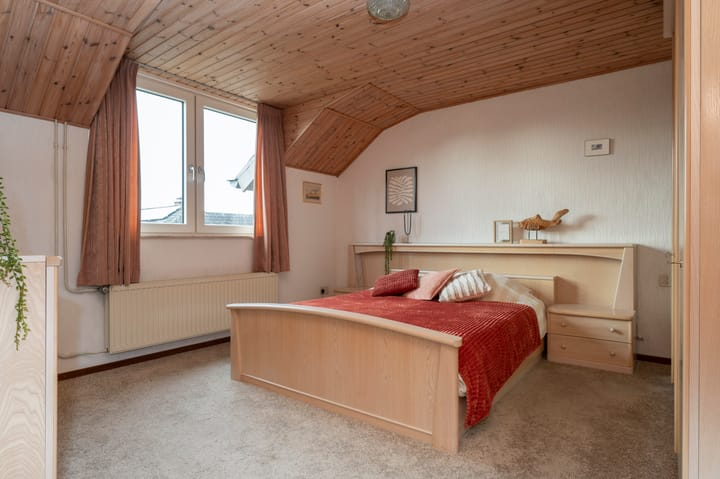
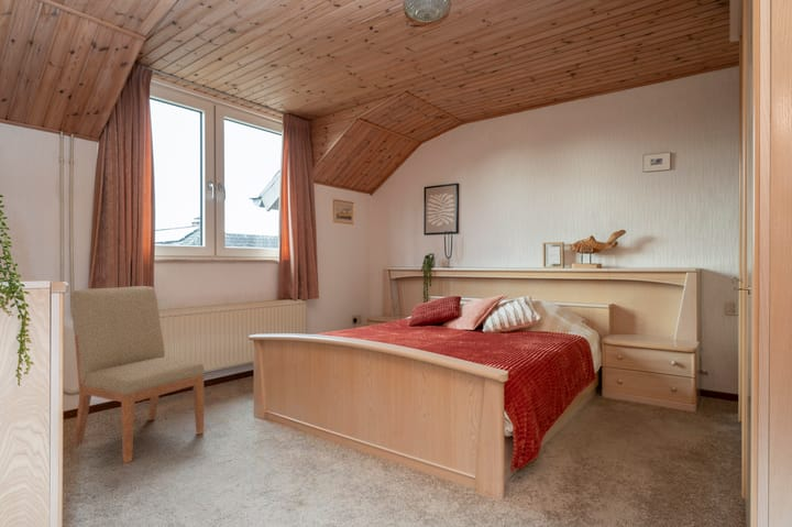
+ chair (139, 363)
